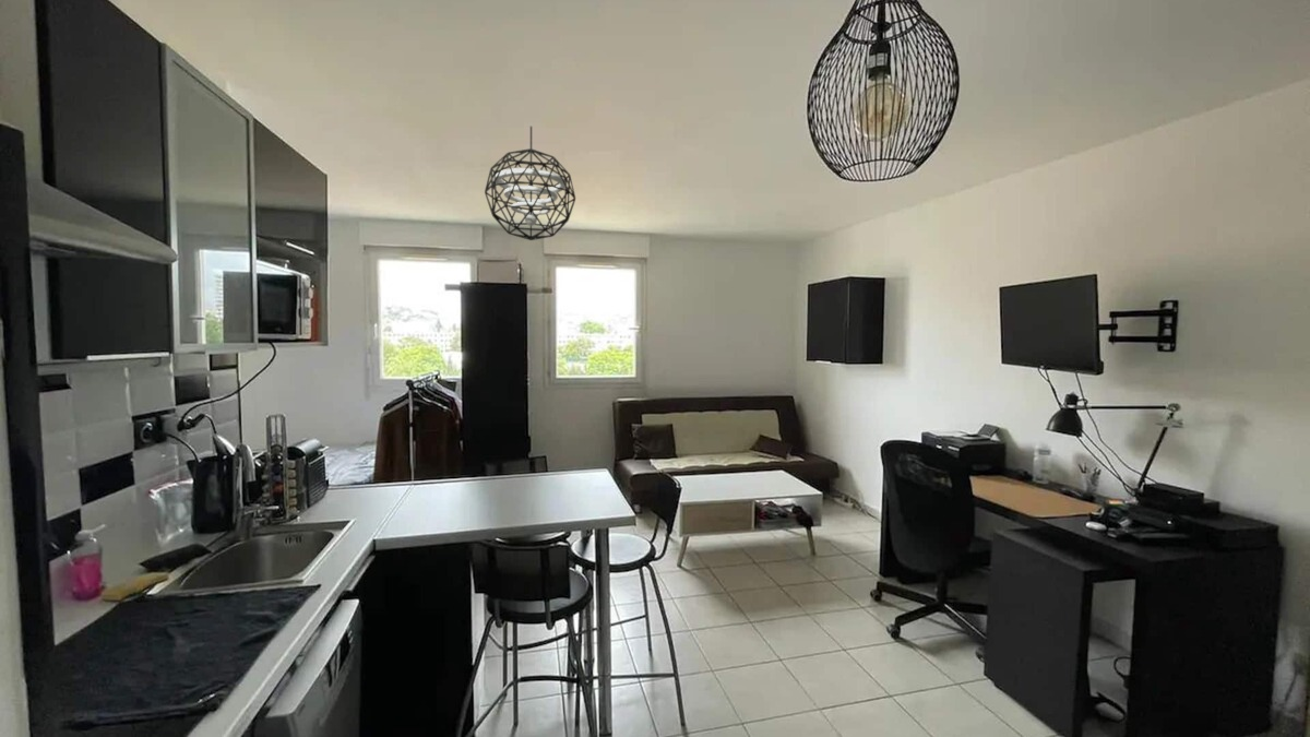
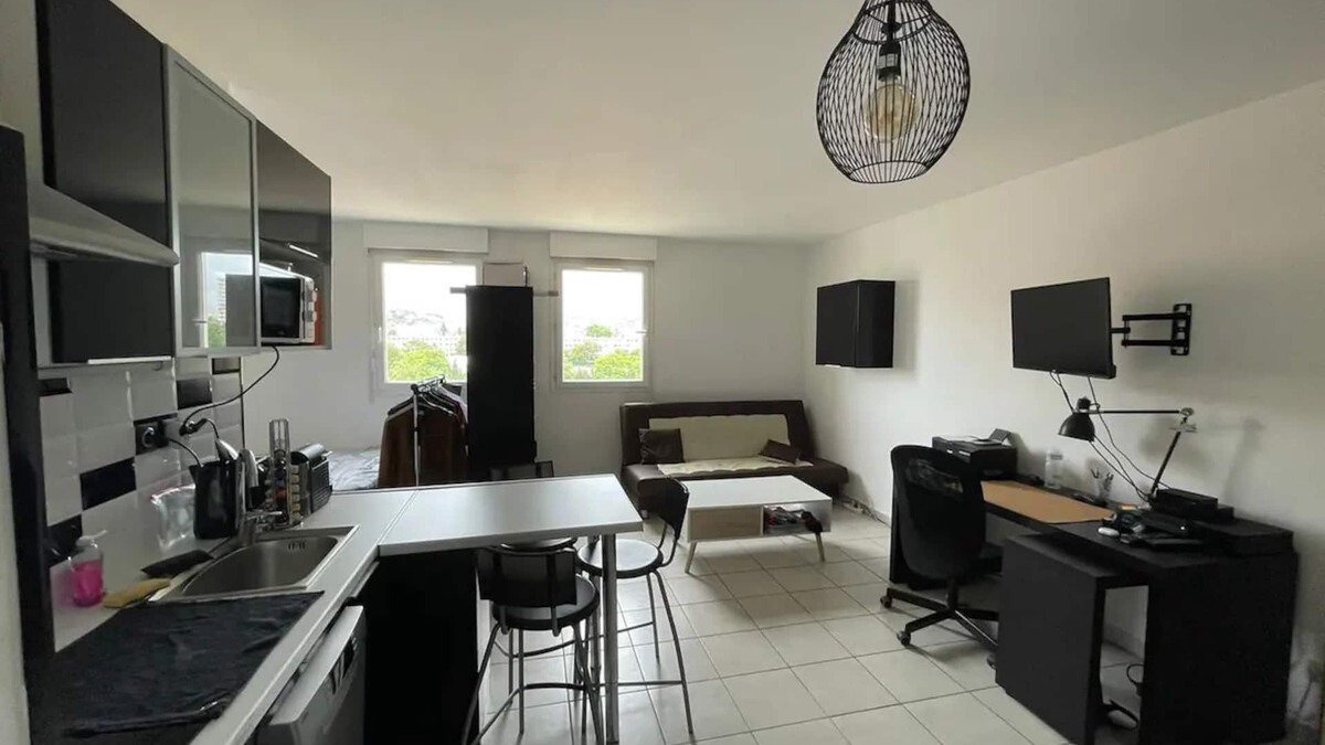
- pendant light (531, 183)
